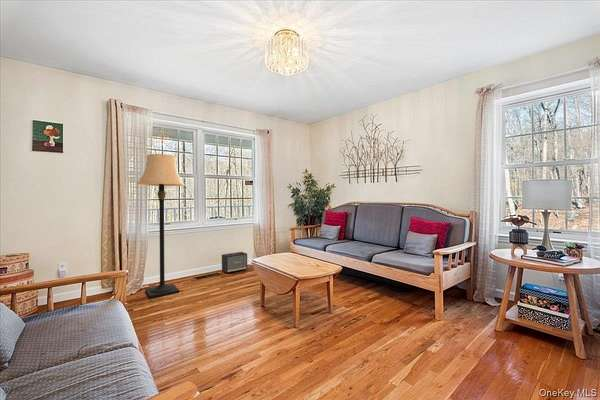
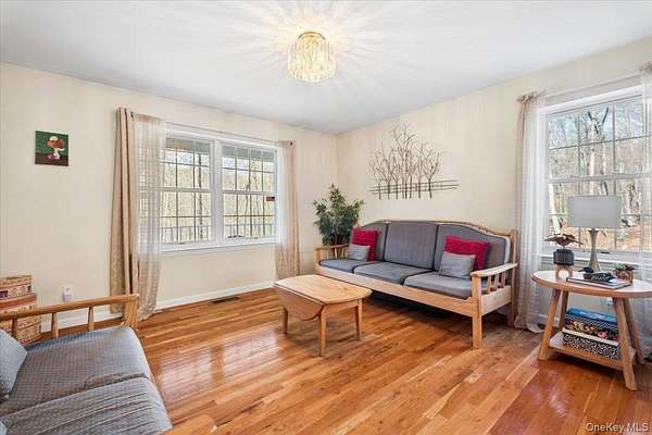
- lamp (161, 223)
- speaker (234, 262)
